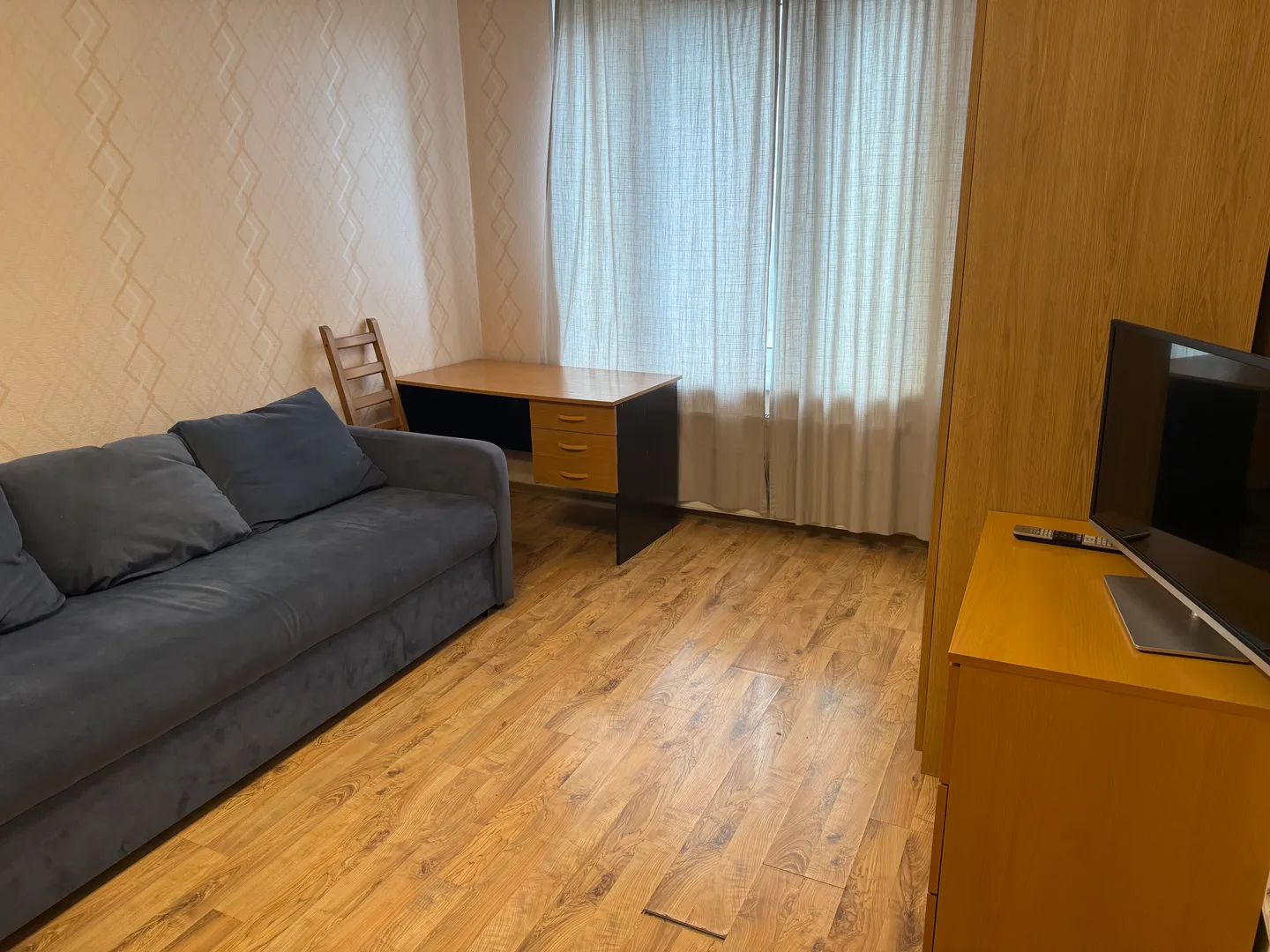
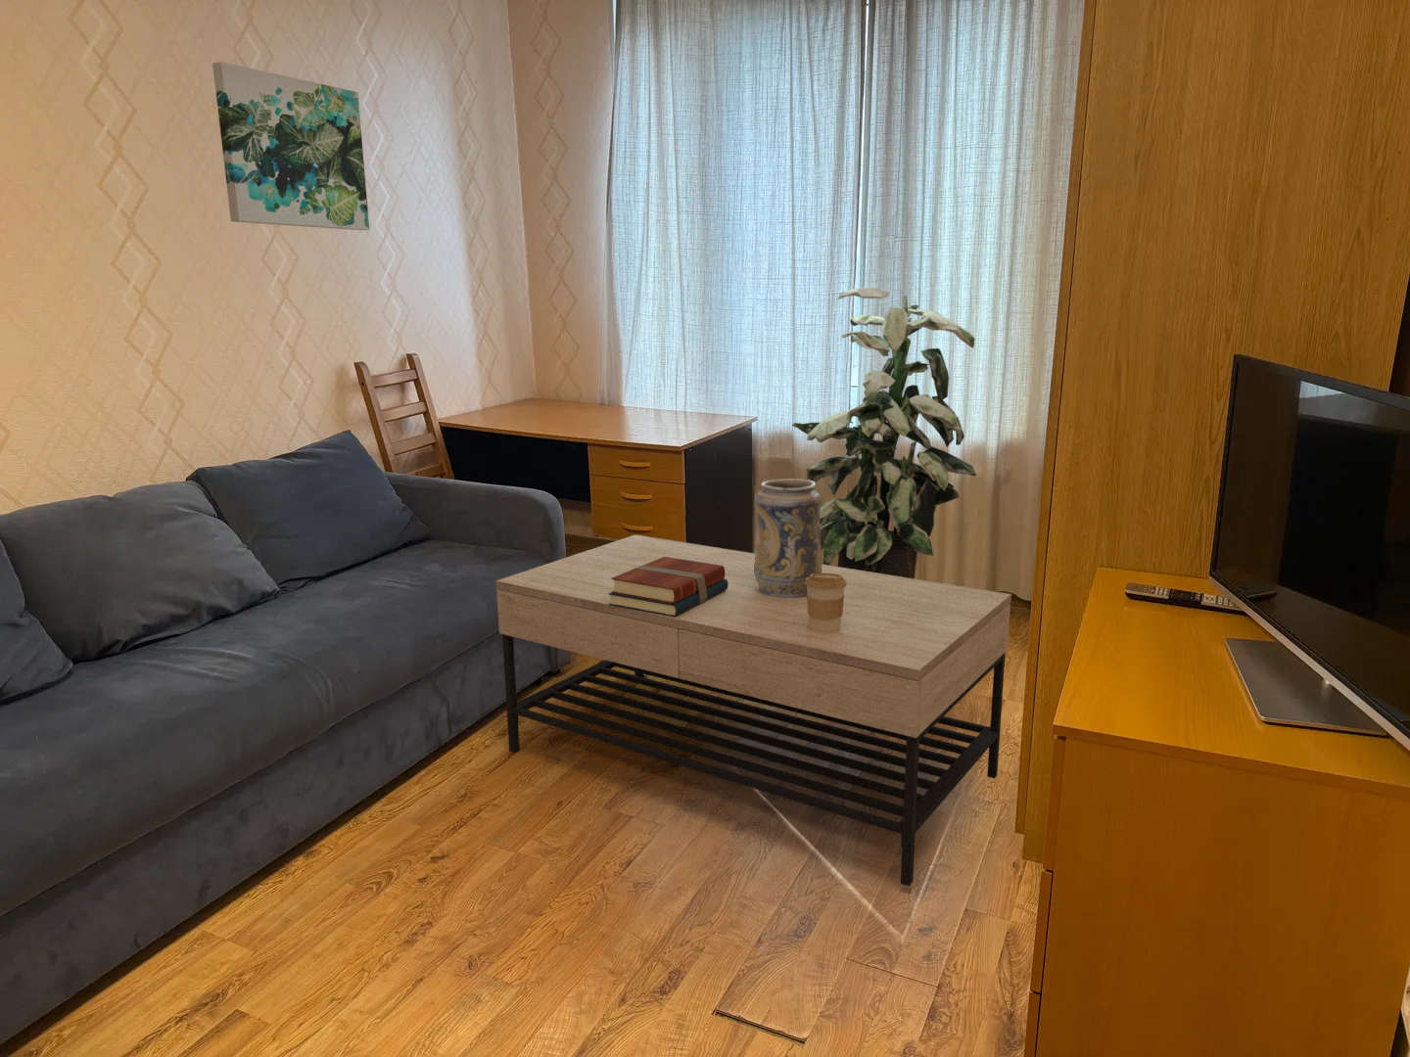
+ coffee table (745, 676)
+ books (668, 583)
+ wall art (296, 153)
+ decorative vase (787, 536)
+ indoor plant (878, 466)
+ coffee cup (825, 600)
